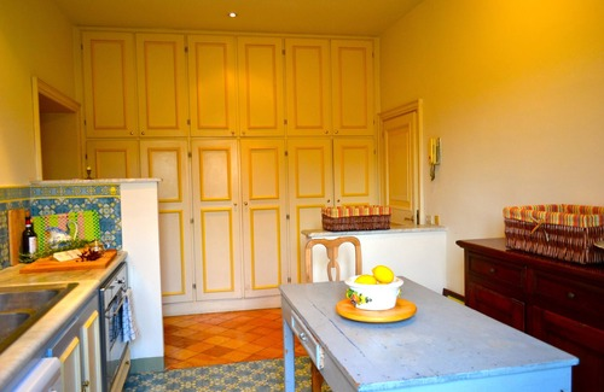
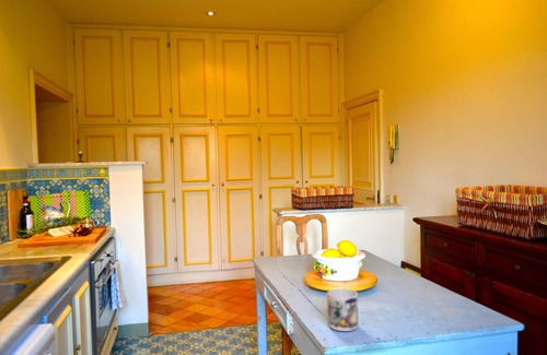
+ mug (339, 307)
